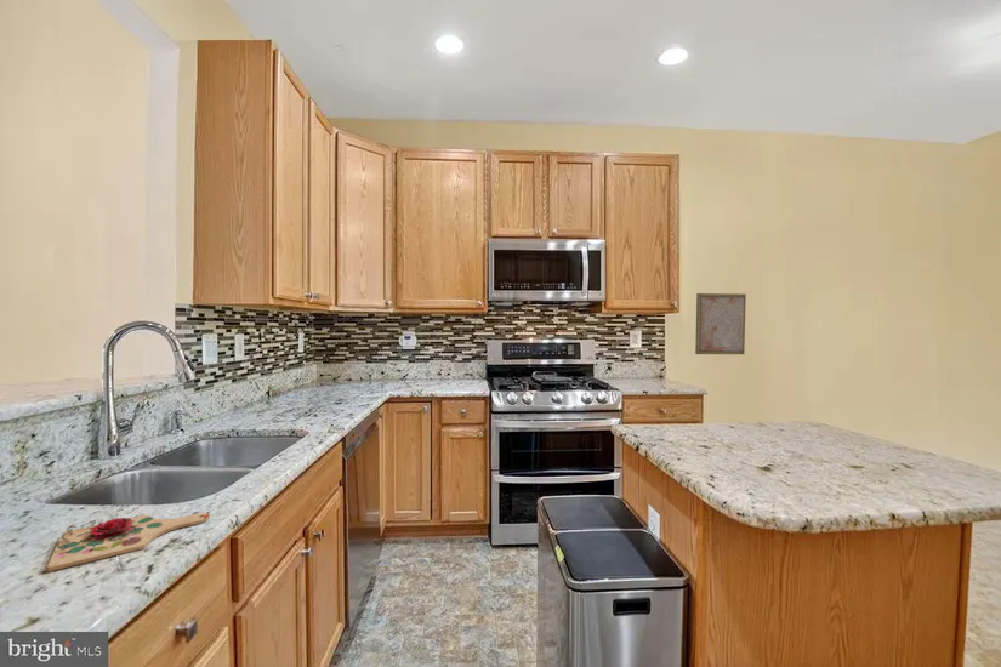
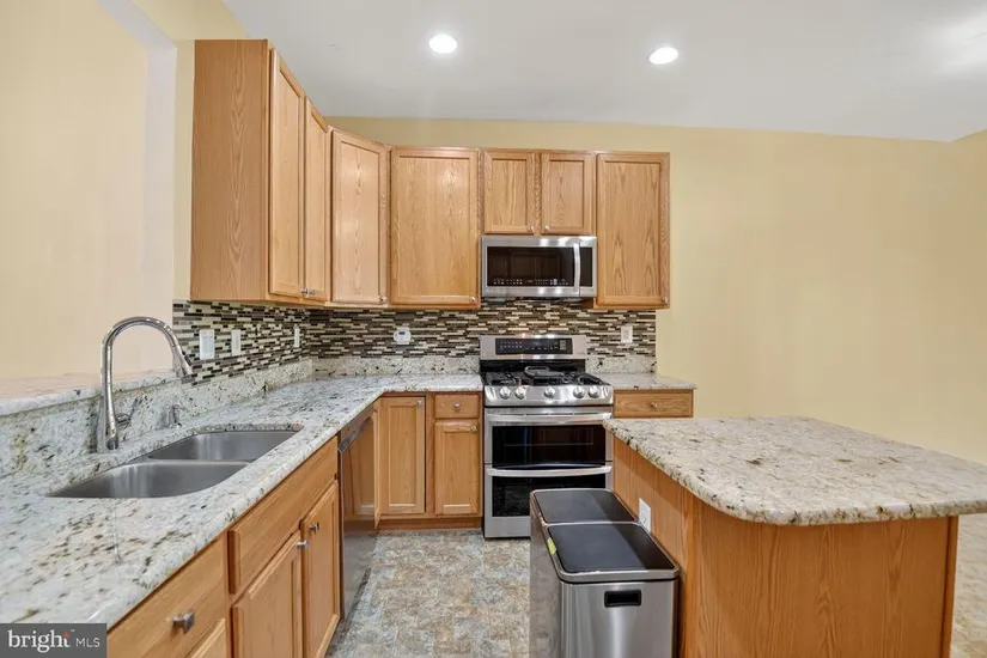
- wall art (721, 324)
- cutting board (138, 526)
